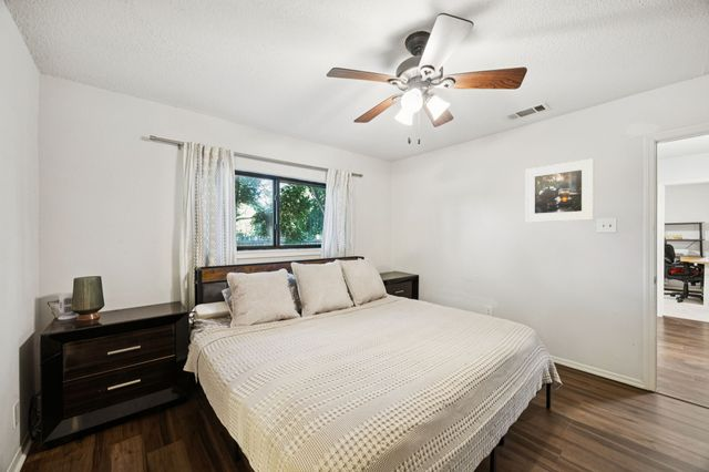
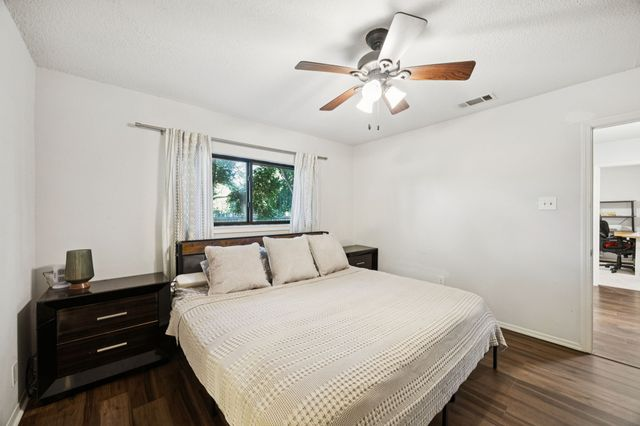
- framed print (556, 193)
